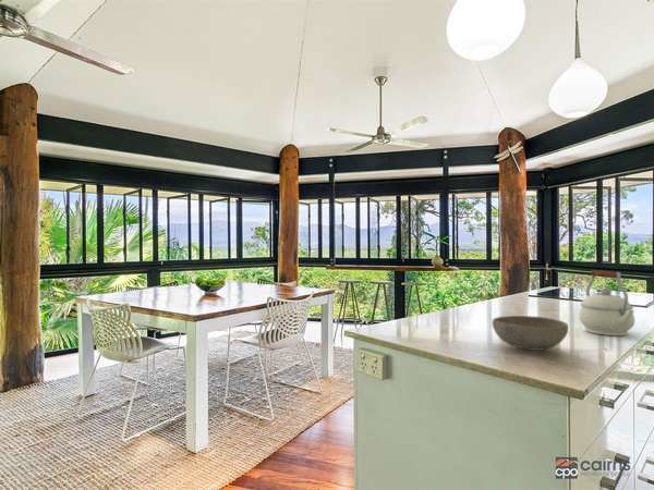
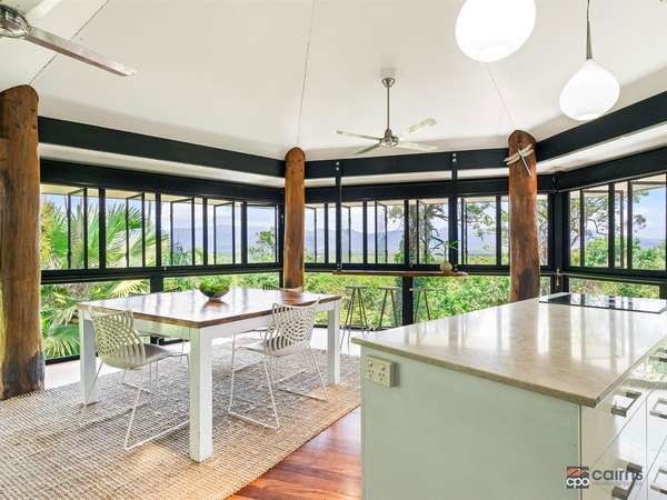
- kettle (608, 302)
- bowl (529, 334)
